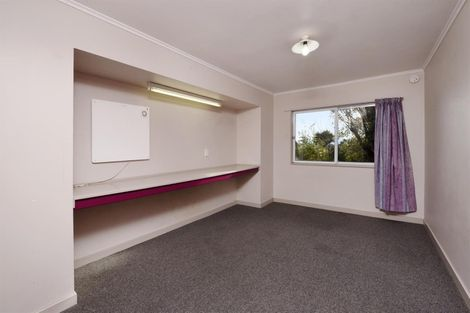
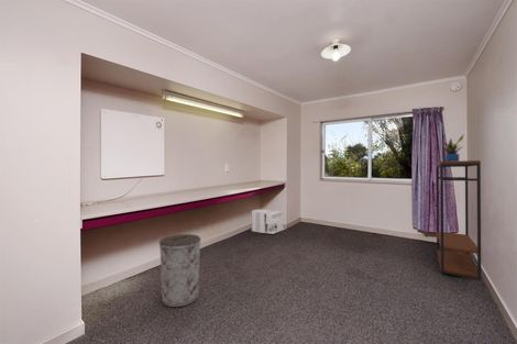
+ trash can (180, 266)
+ shelving unit (465, 213)
+ architectural model (268, 220)
+ potted plant (453, 147)
